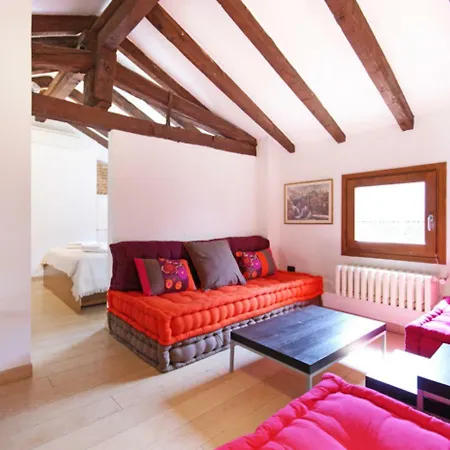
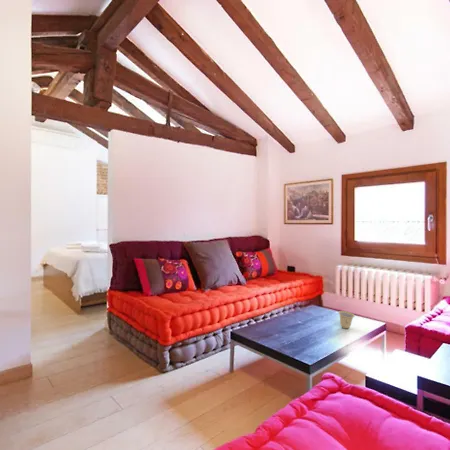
+ cup (346, 320)
